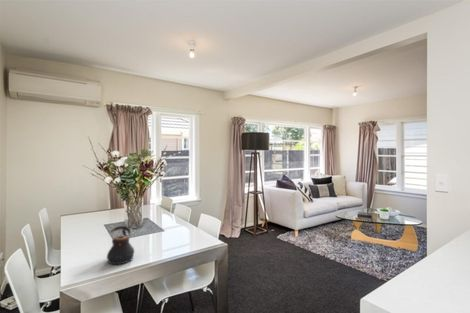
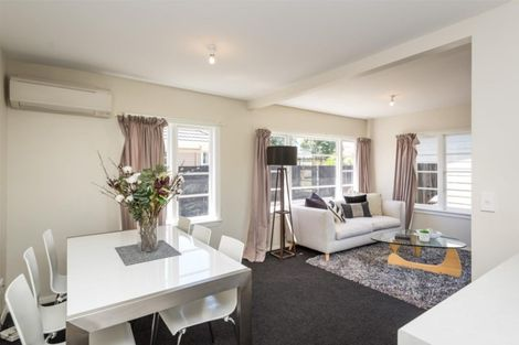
- teapot (121, 242)
